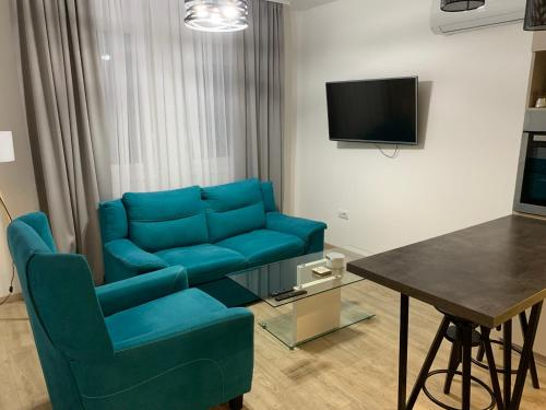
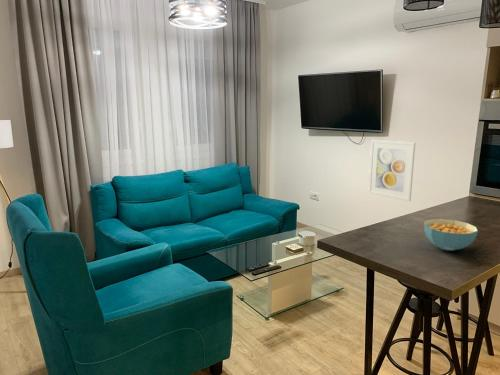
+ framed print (390, 169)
+ cereal bowl (448, 237)
